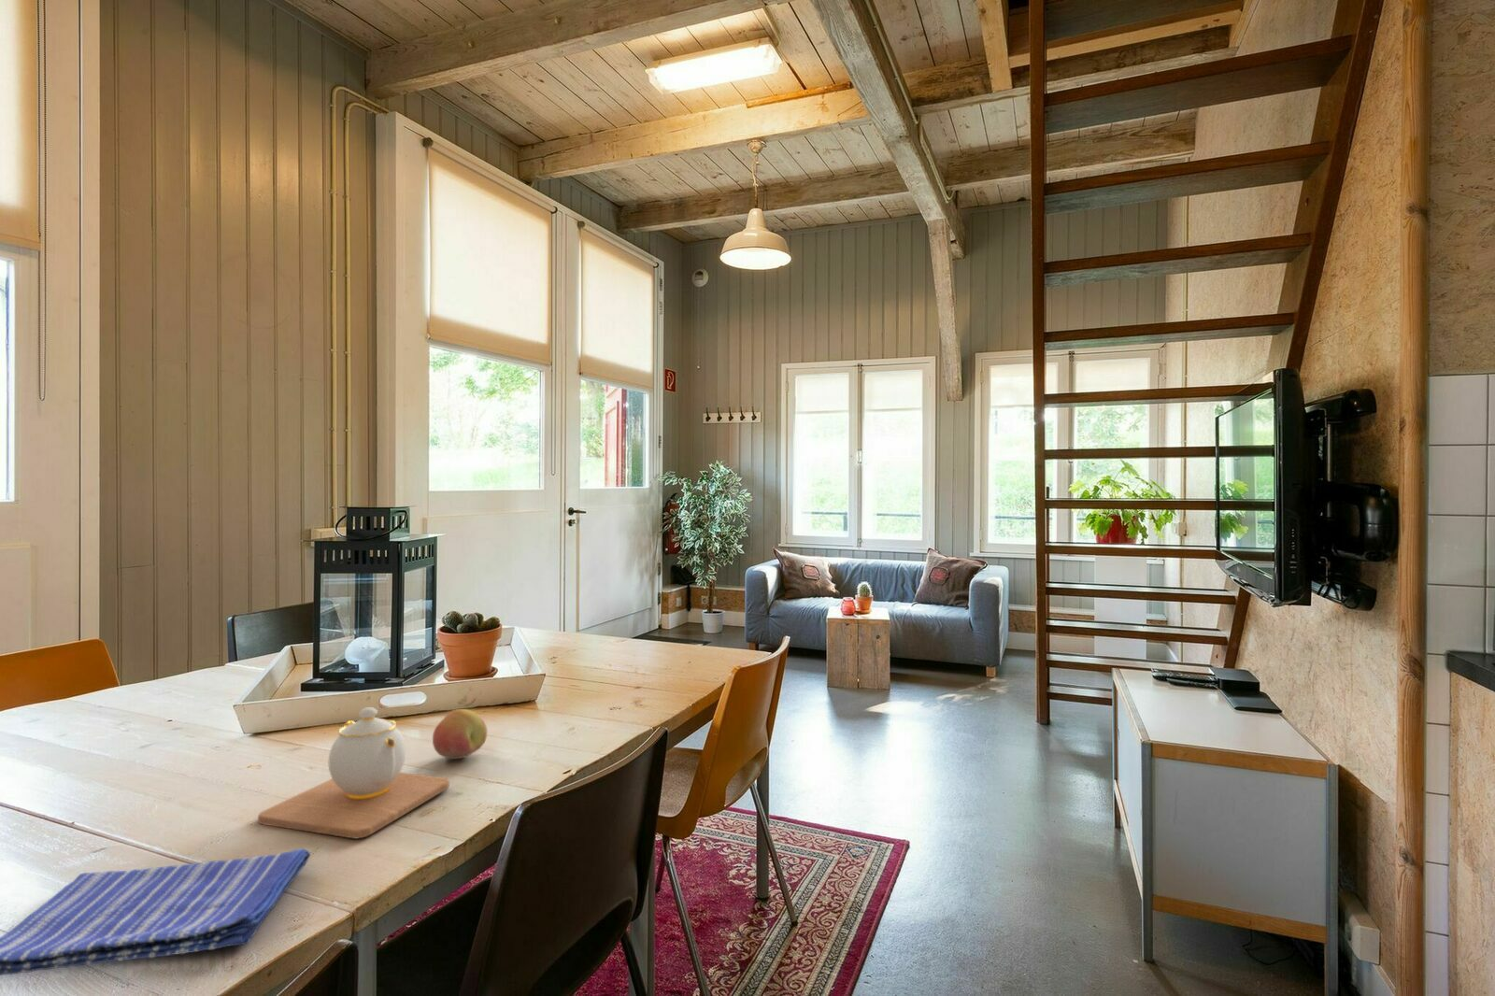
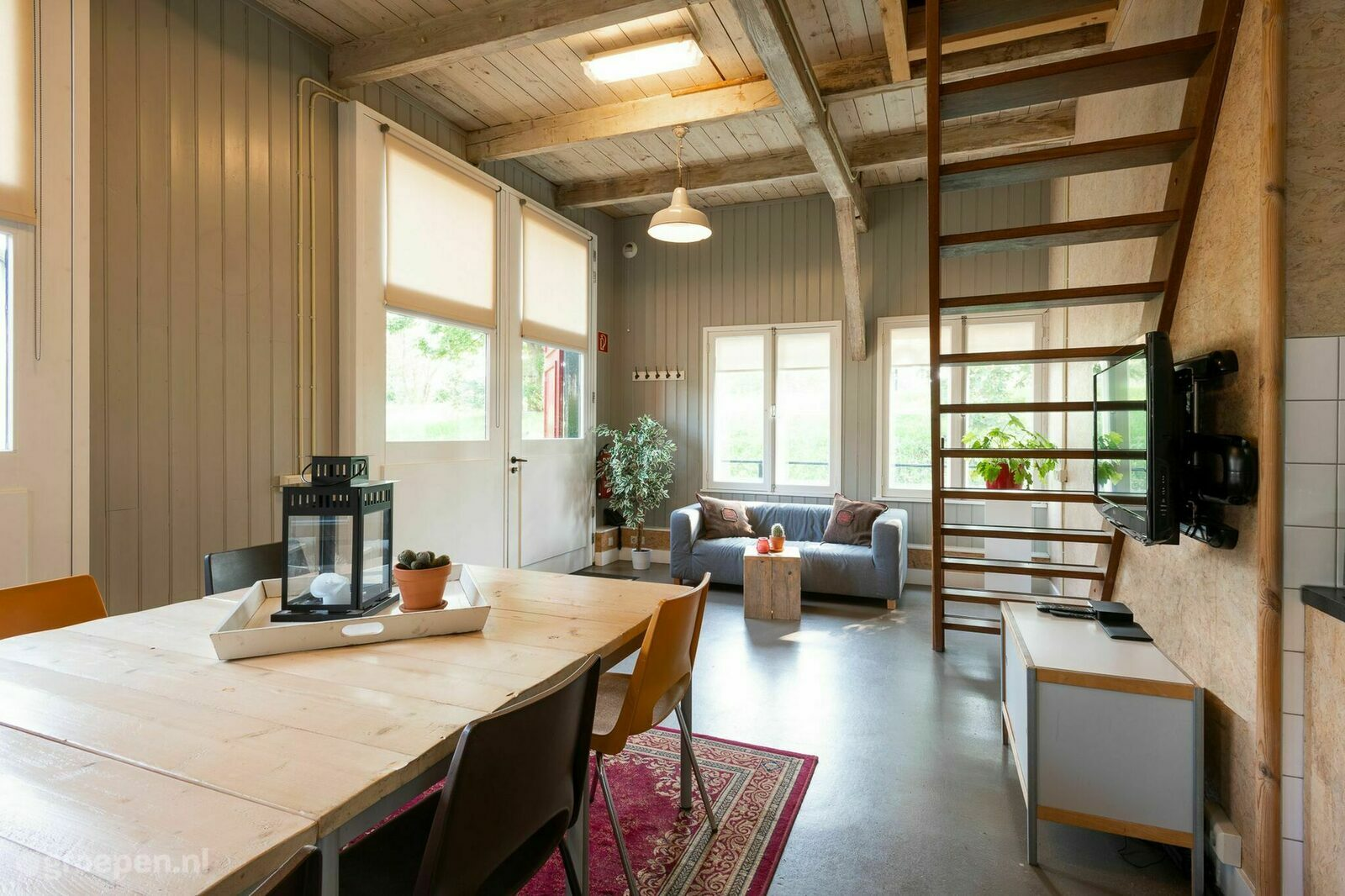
- fruit (459, 733)
- dish towel (160, 900)
- teapot (359, 757)
